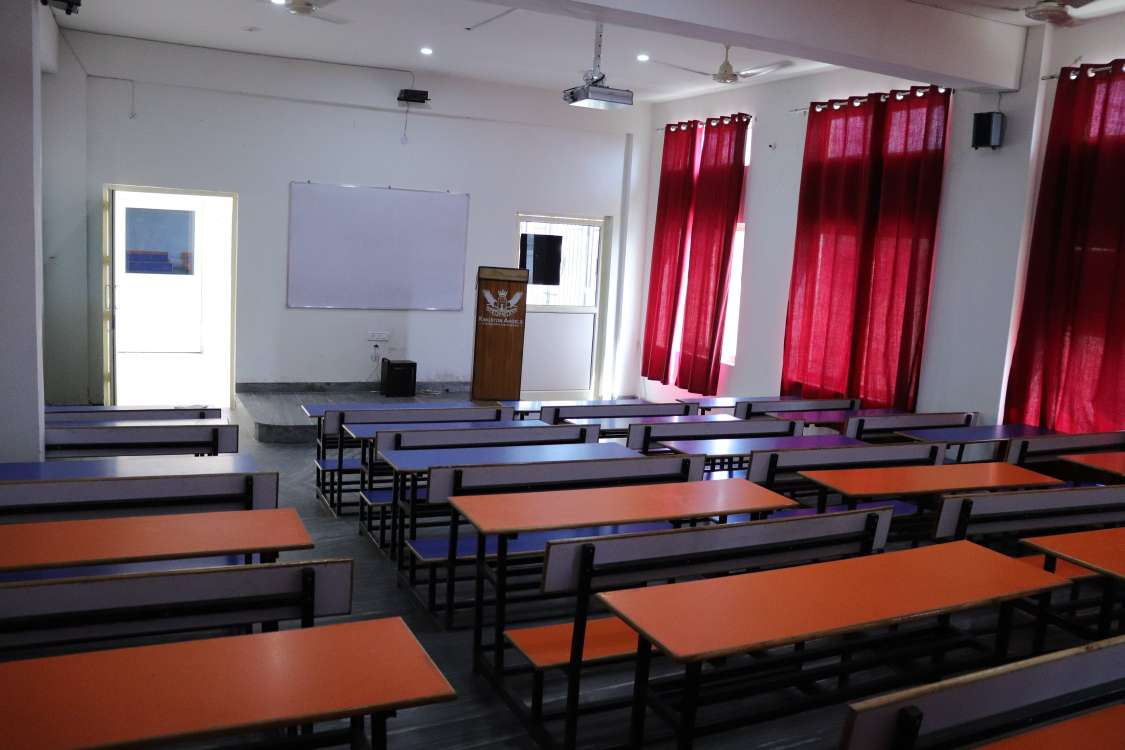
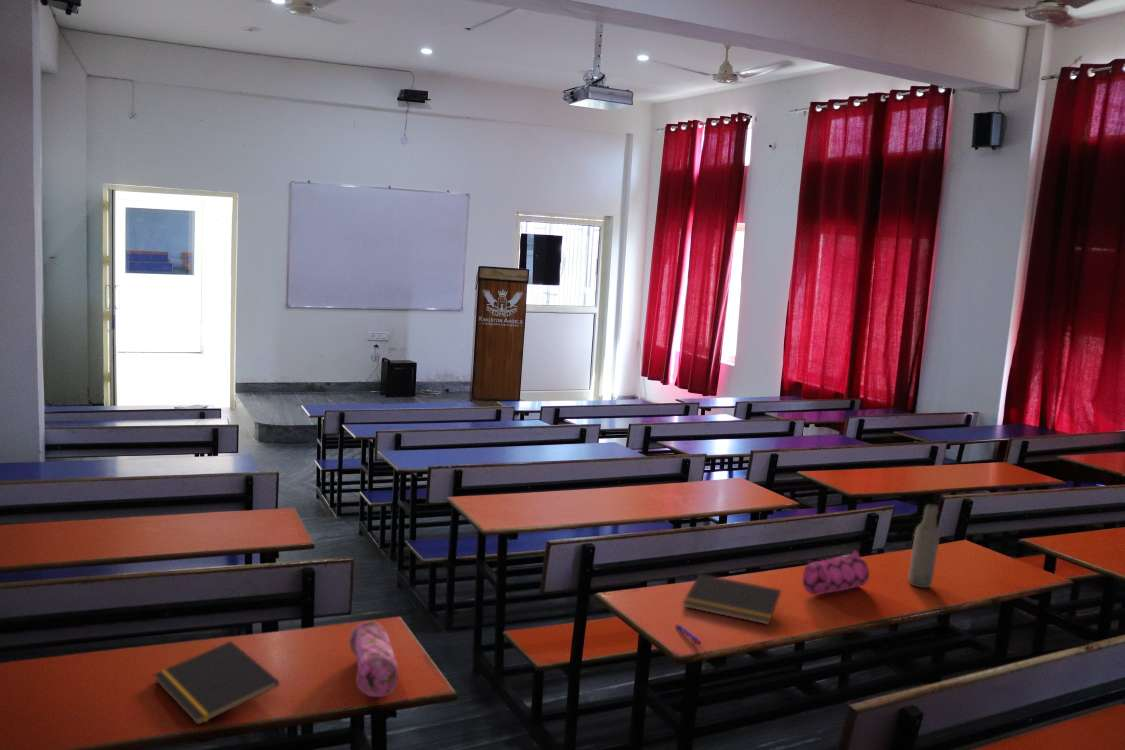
+ pen (687, 633)
+ pencil case (373, 658)
+ bottle (925, 544)
+ pencil case (835, 573)
+ notepad (732, 597)
+ notepad (215, 679)
